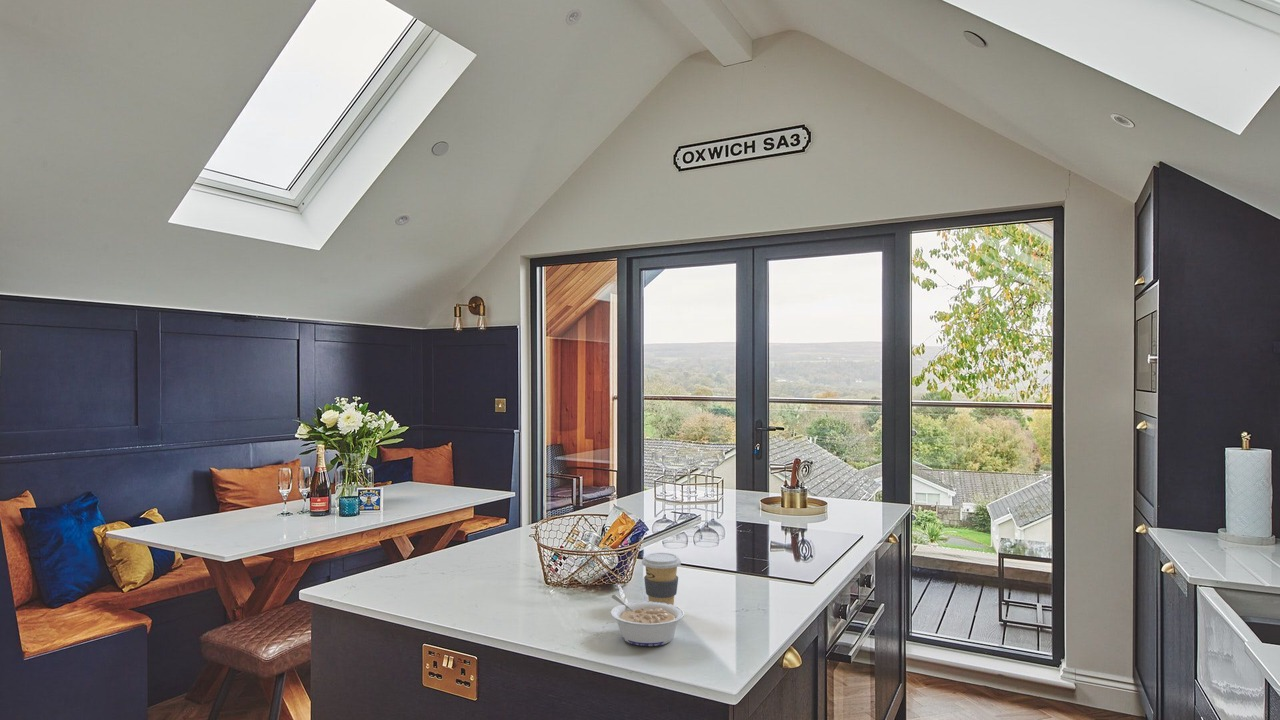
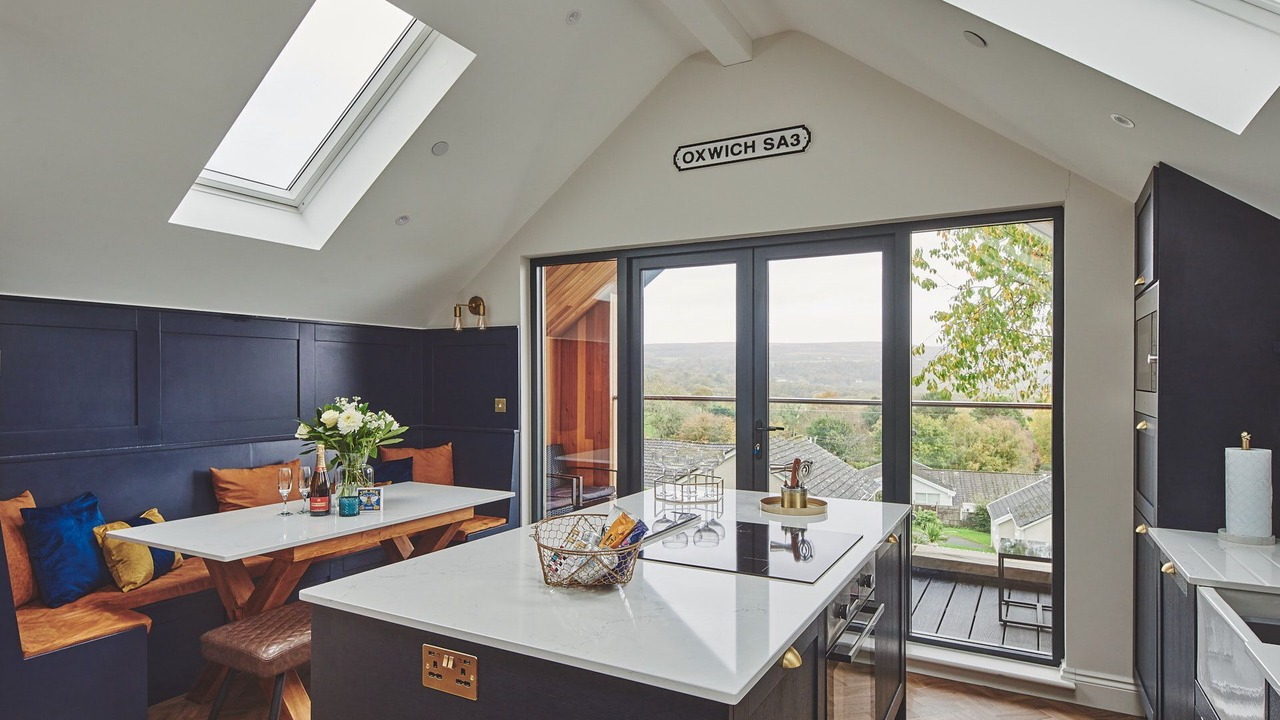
- coffee cup (661, 583)
- legume (644, 622)
